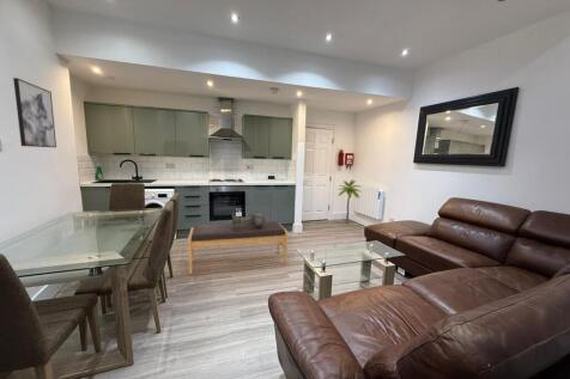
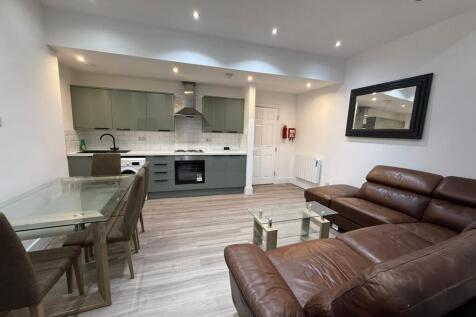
- decorative urn (248, 219)
- palm tree (347, 202)
- bench (238, 244)
- wall art (37, 116)
